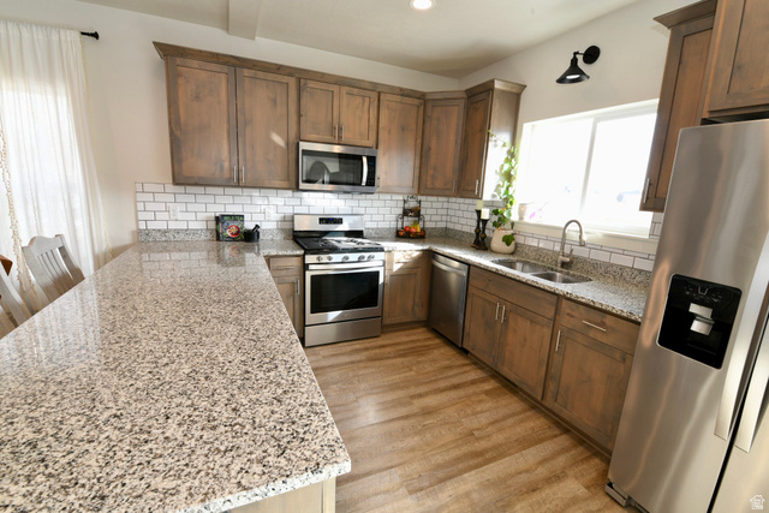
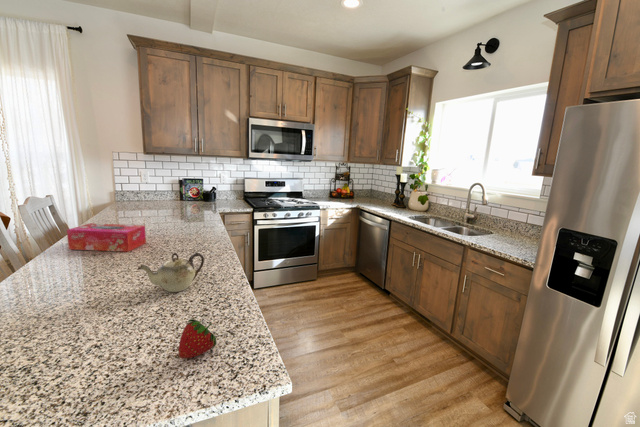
+ fruit (199, 335)
+ teapot (172, 271)
+ tissue box (108, 236)
